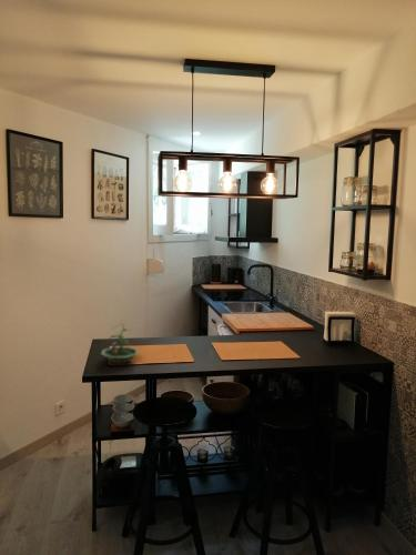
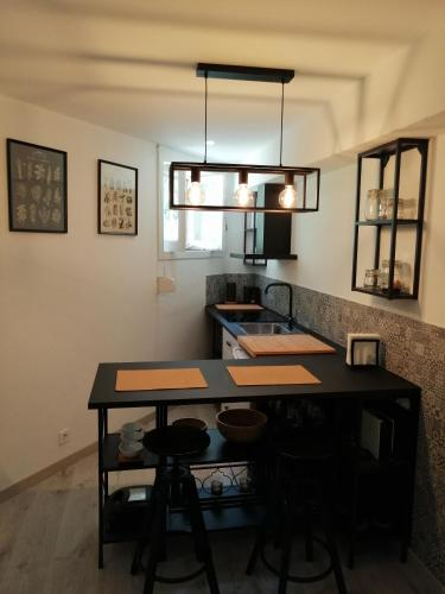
- terrarium (121, 332)
